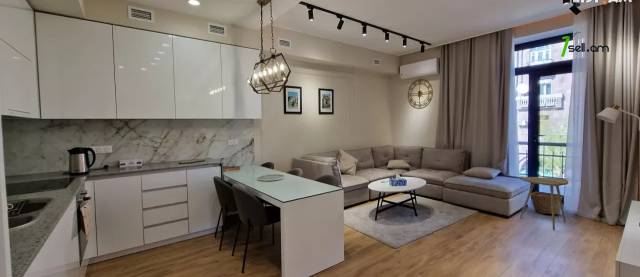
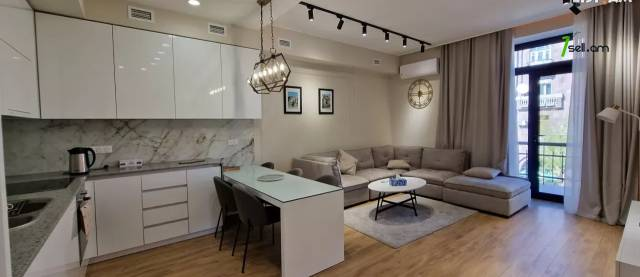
- side table (551, 200)
- basket (546, 202)
